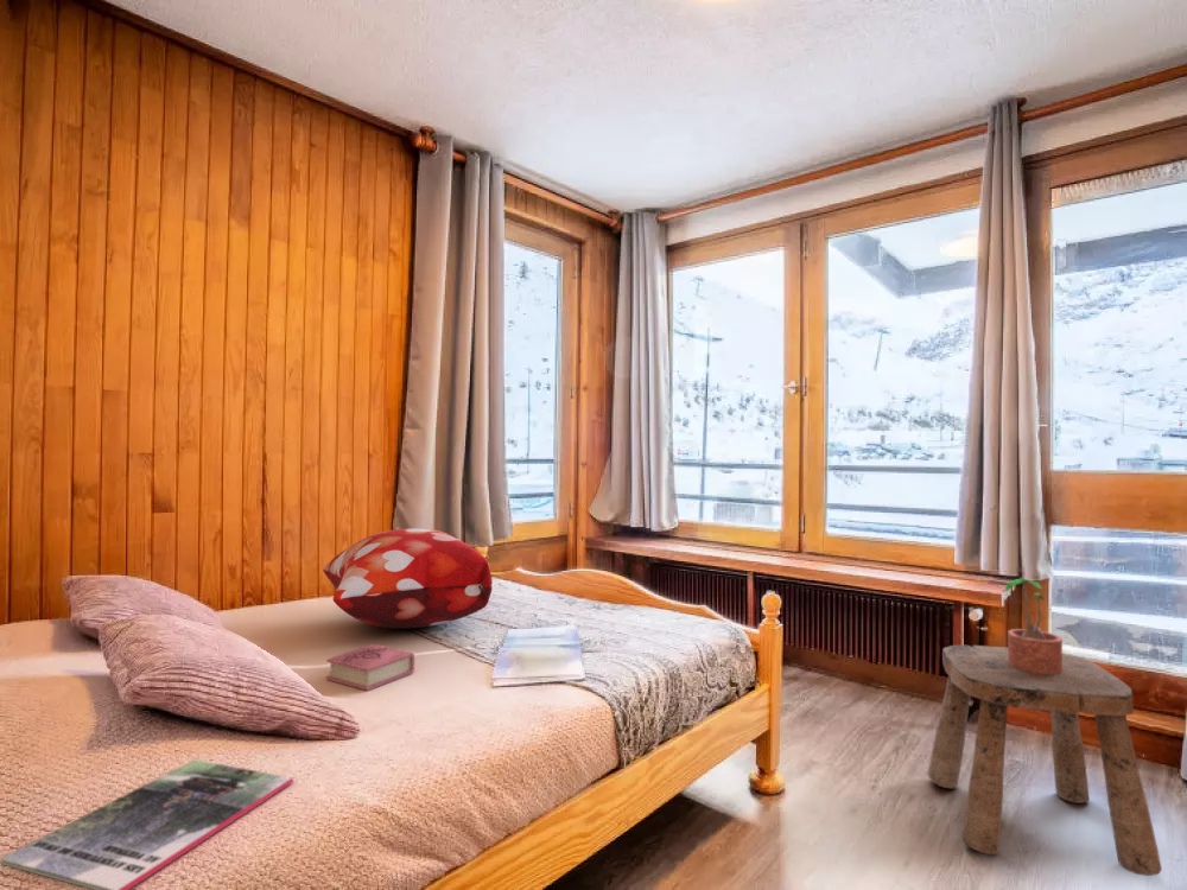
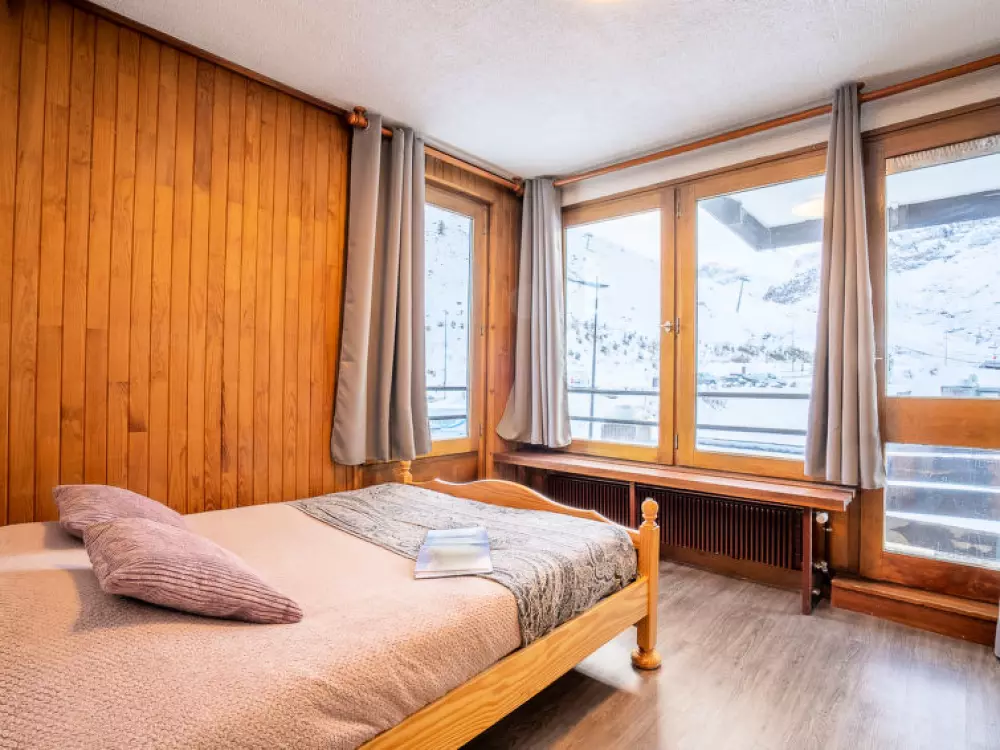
- magazine (163, 815)
- potted plant (1028, 621)
- decorative pillow (402, 577)
- stool (1052, 743)
- book (372, 665)
